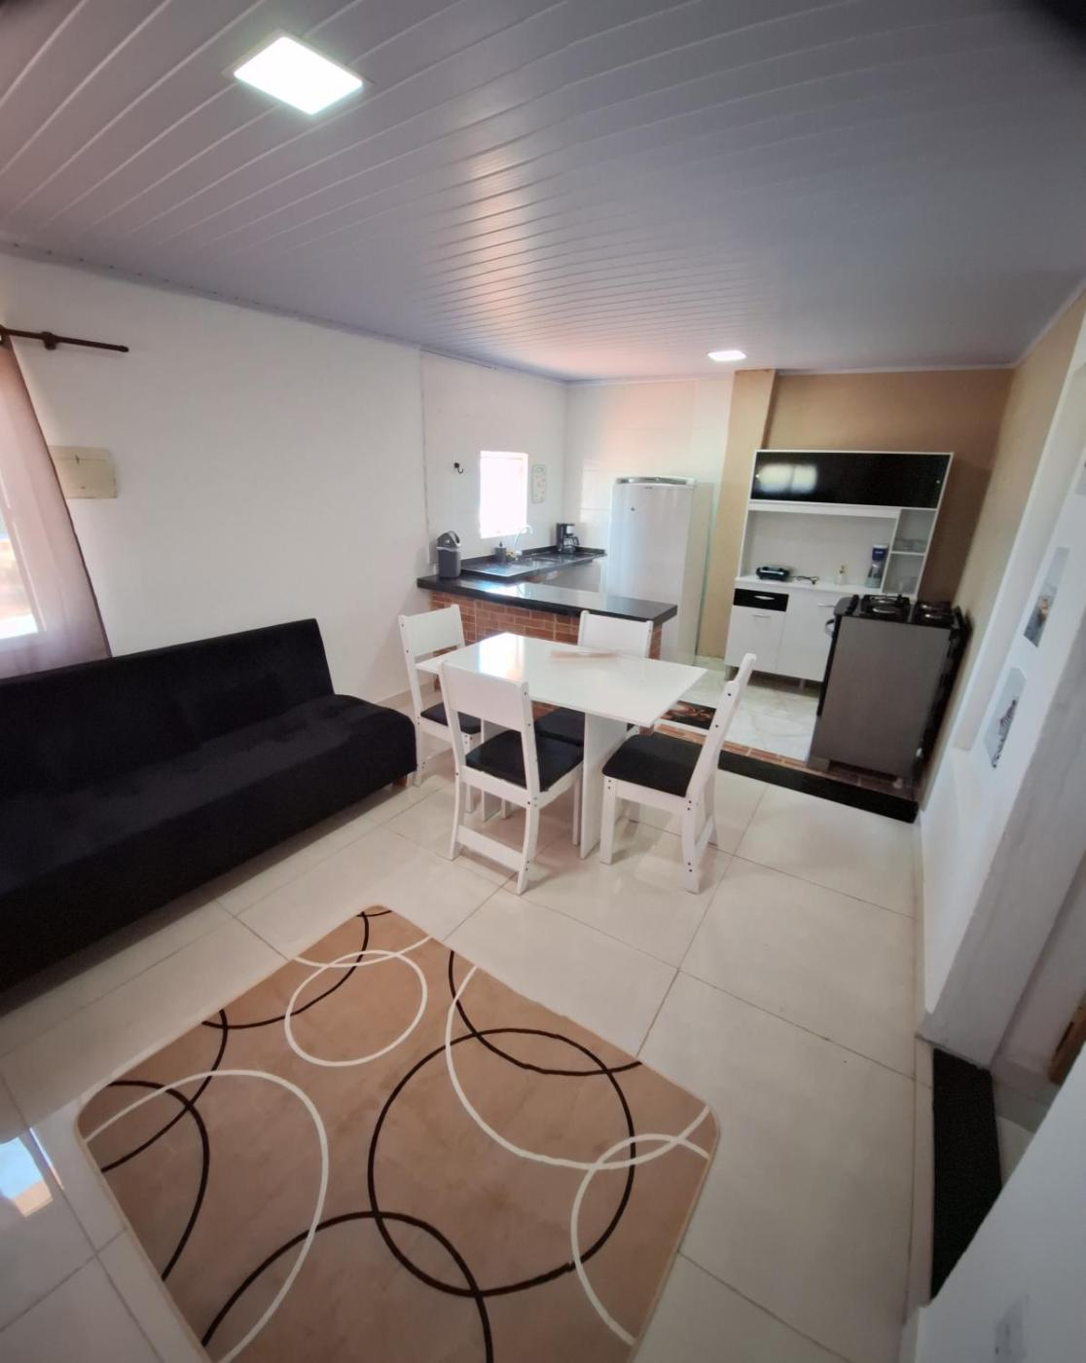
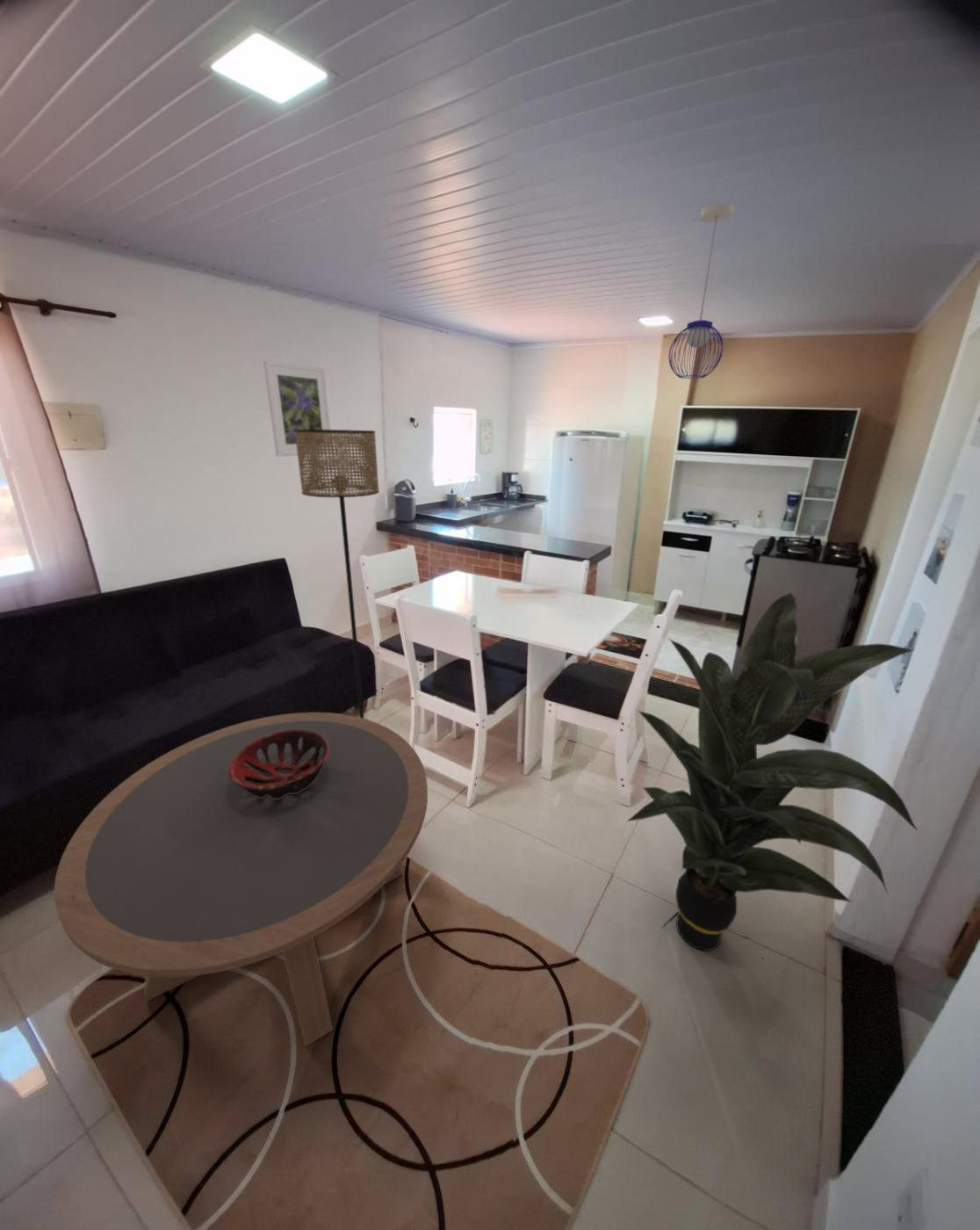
+ decorative bowl (282, 767)
+ pendant light (703, 298)
+ coffee table (277, 865)
+ indoor plant (746, 790)
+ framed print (301, 411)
+ floor lamp (352, 614)
